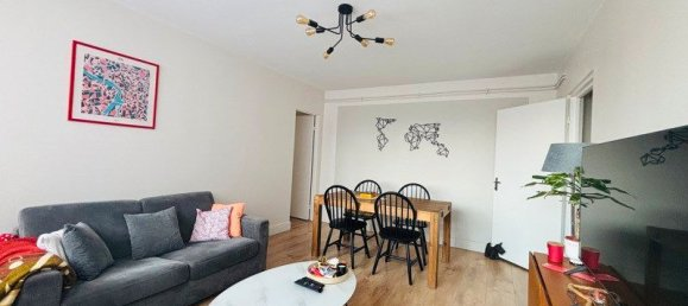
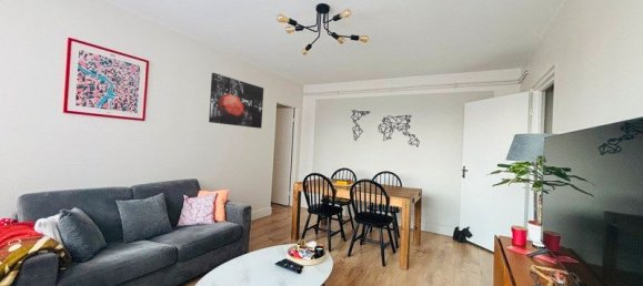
+ wall art (239, 103)
